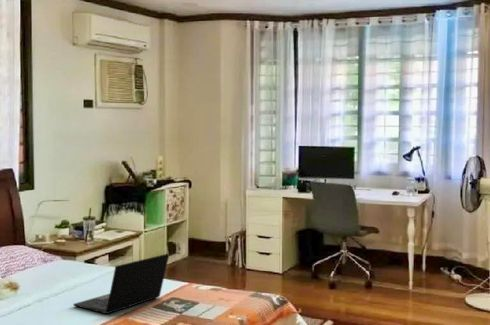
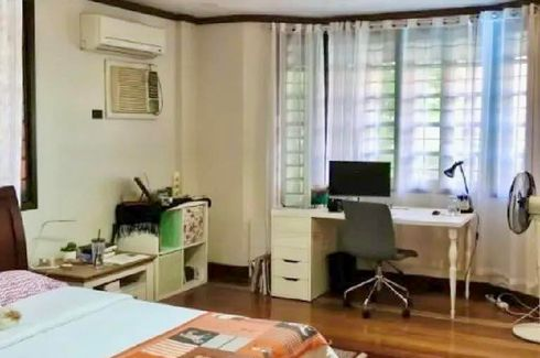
- laptop (122, 279)
